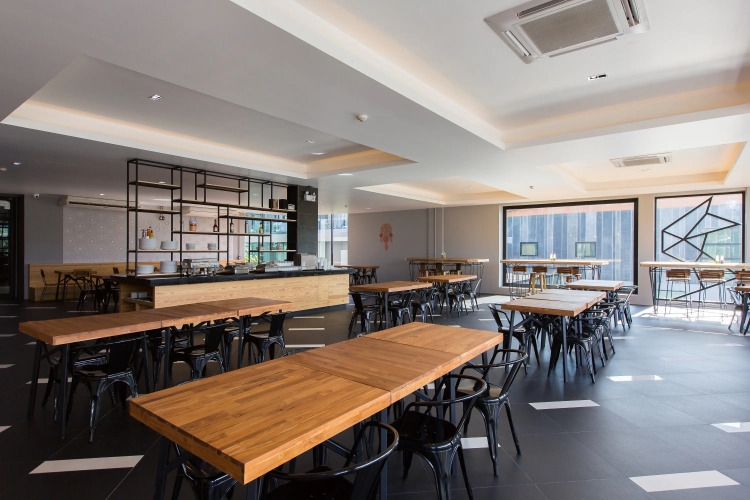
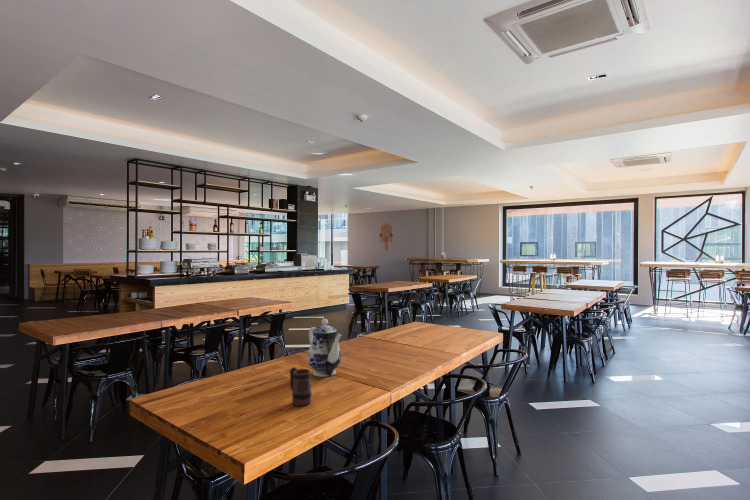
+ teapot (324, 346)
+ mug (299, 385)
